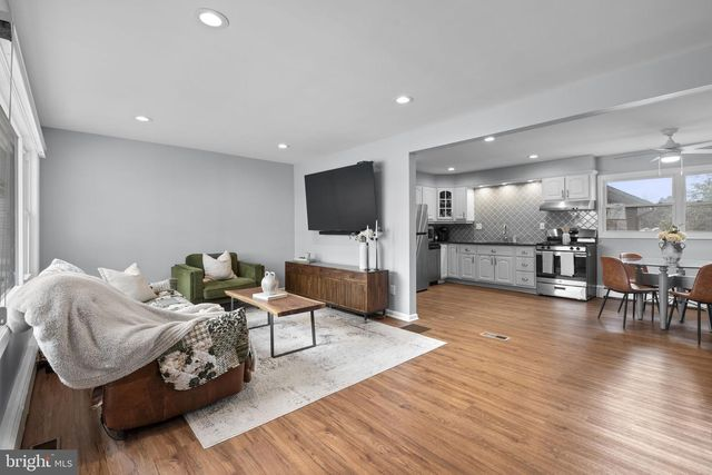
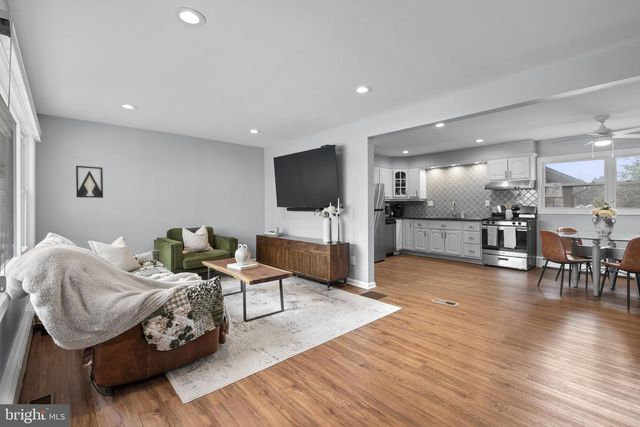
+ wall art (89, 182)
